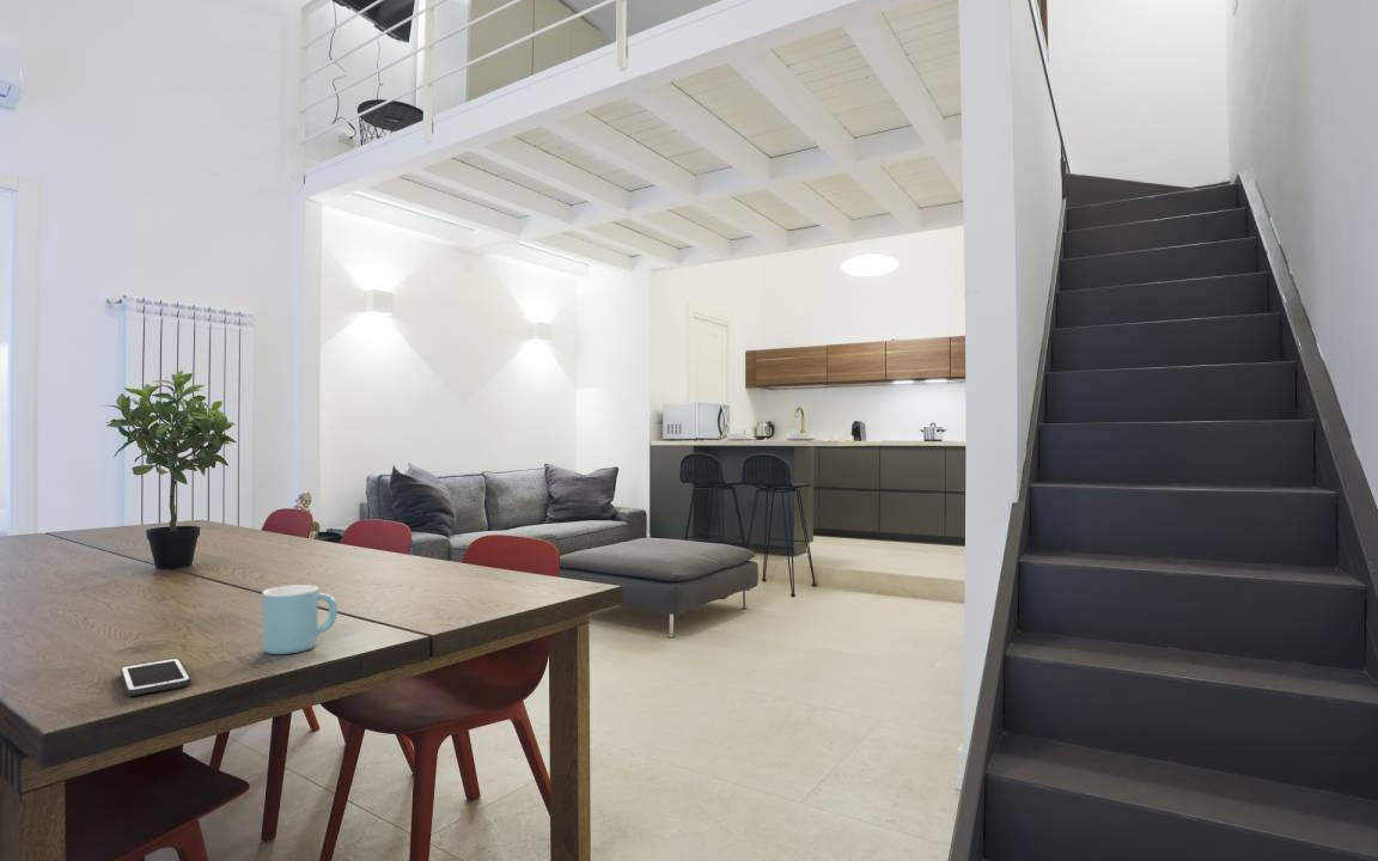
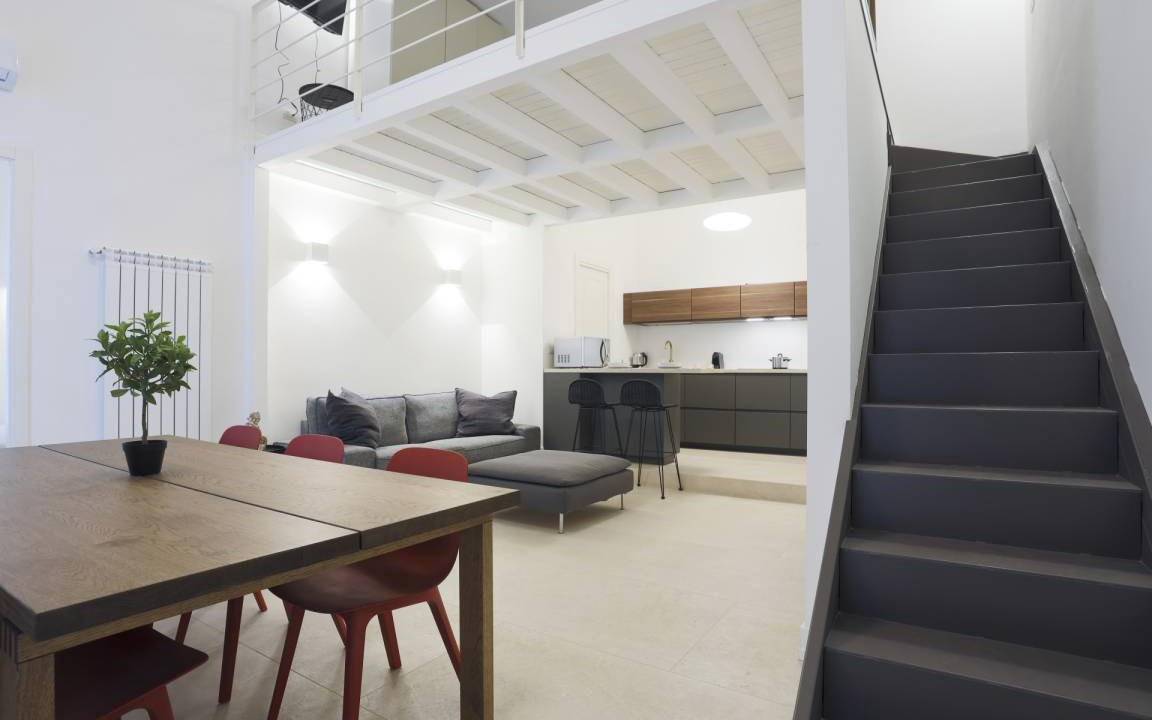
- mug (300, 617)
- cell phone (154, 676)
